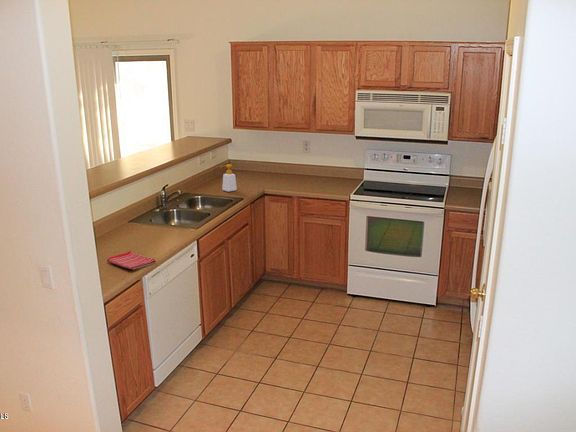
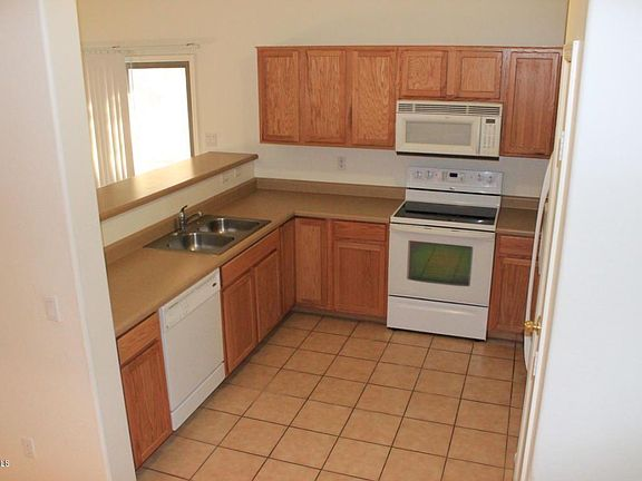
- dish towel (131, 260)
- soap bottle (227, 177)
